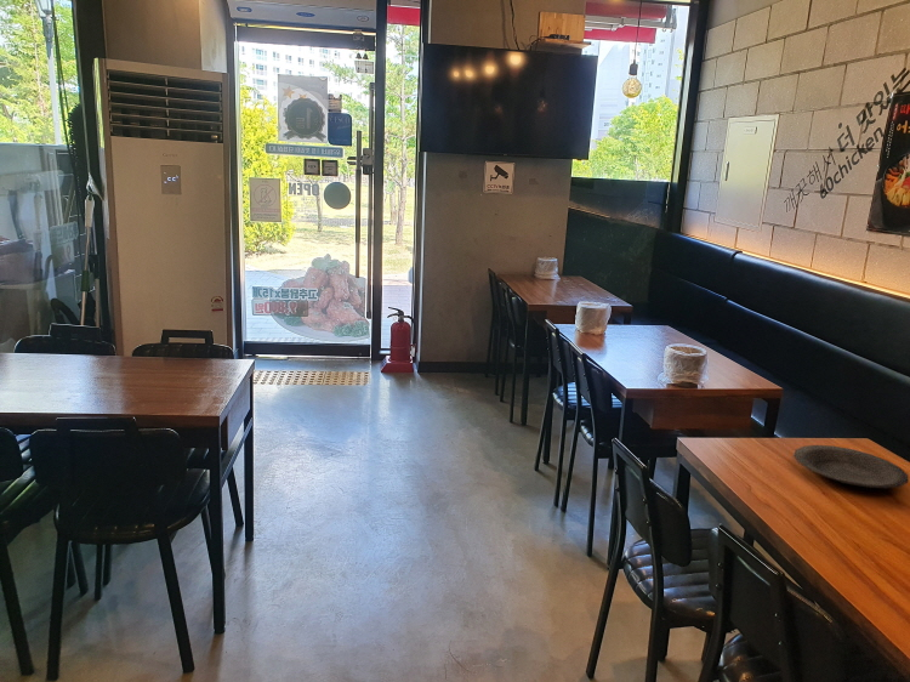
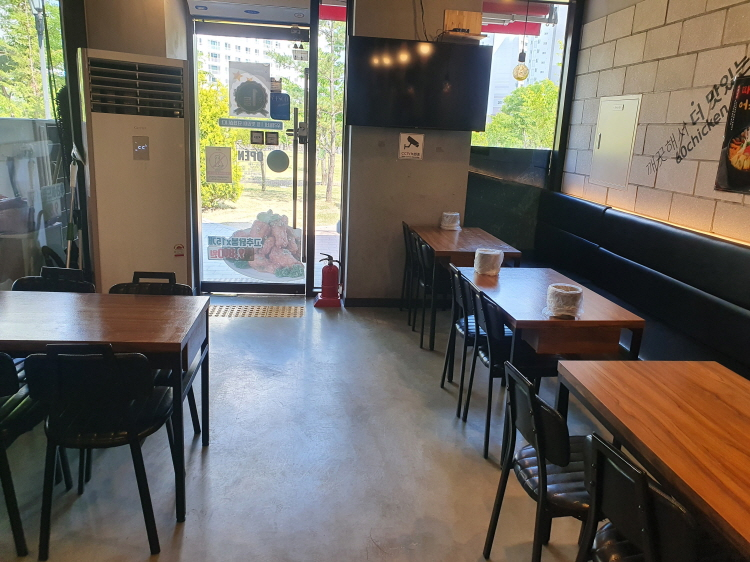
- plate (848, 468)
